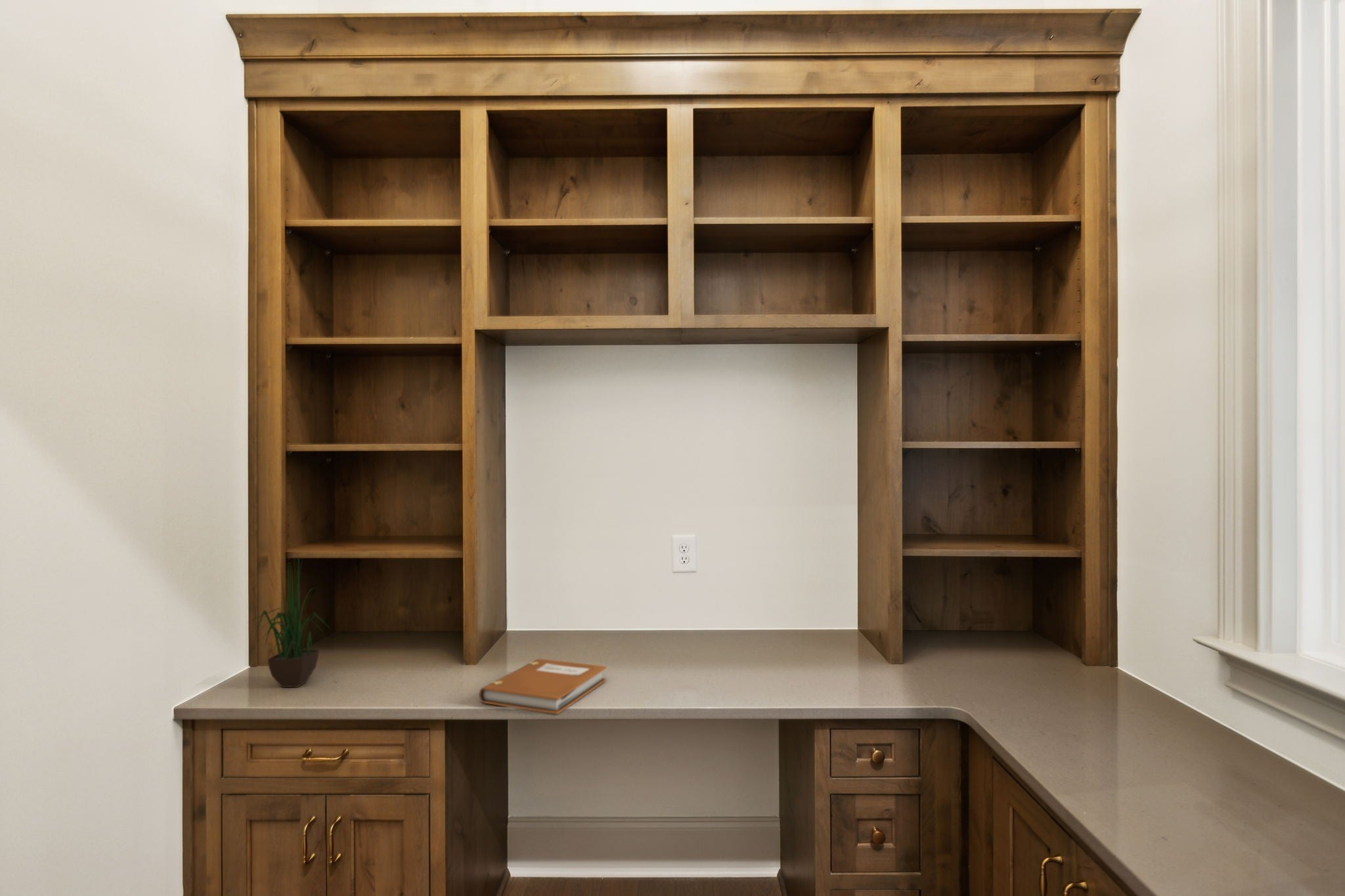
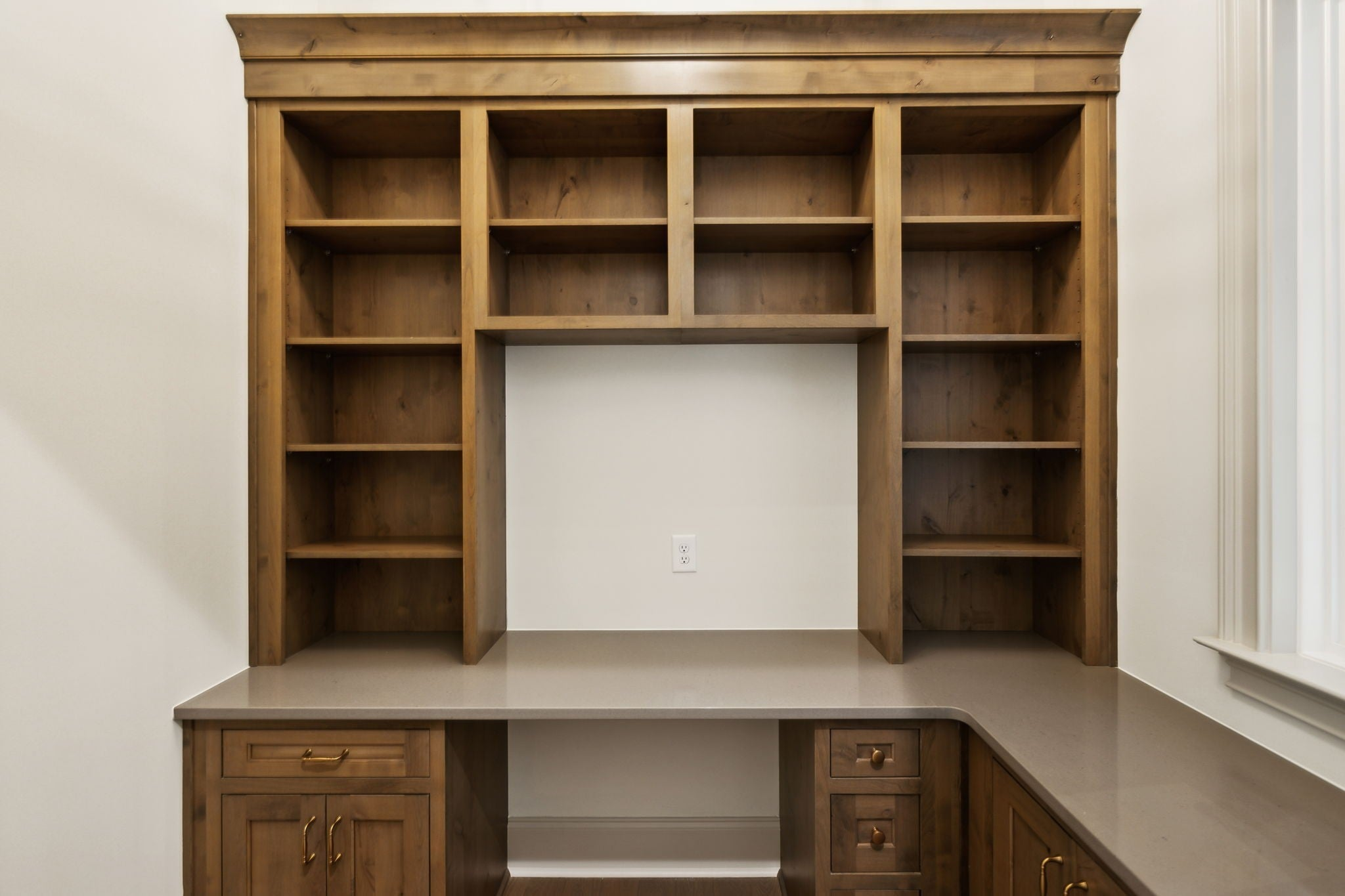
- potted plant (288, 613)
- notebook (546, 683)
